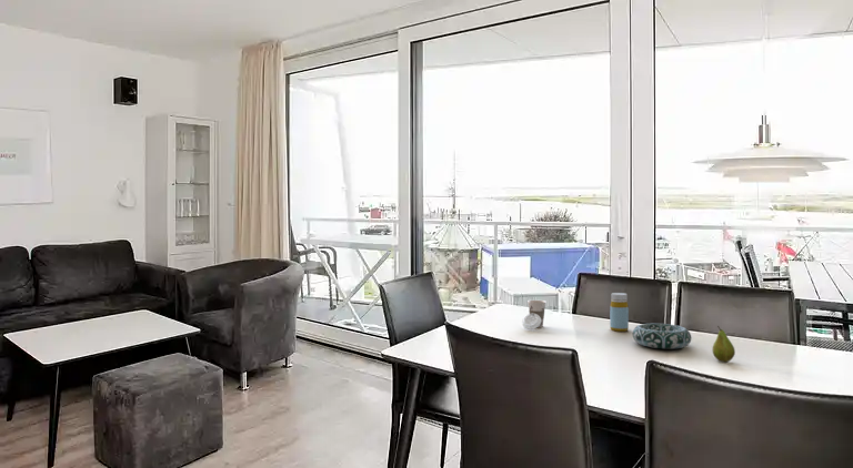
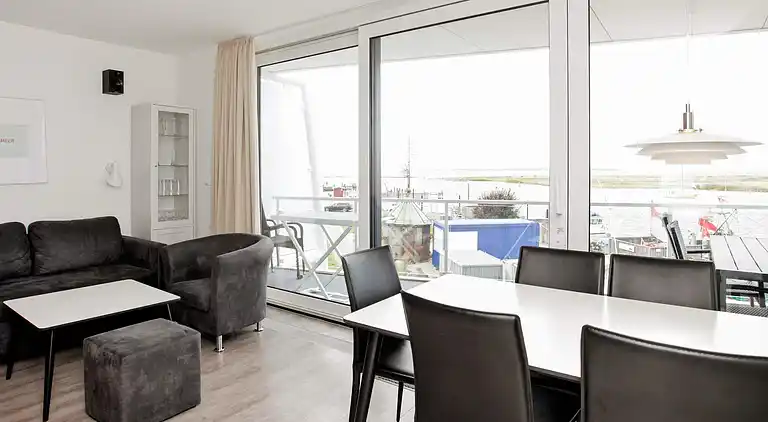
- decorative bowl (661, 336)
- fruit (723, 343)
- cup (534, 314)
- bottle (619, 312)
